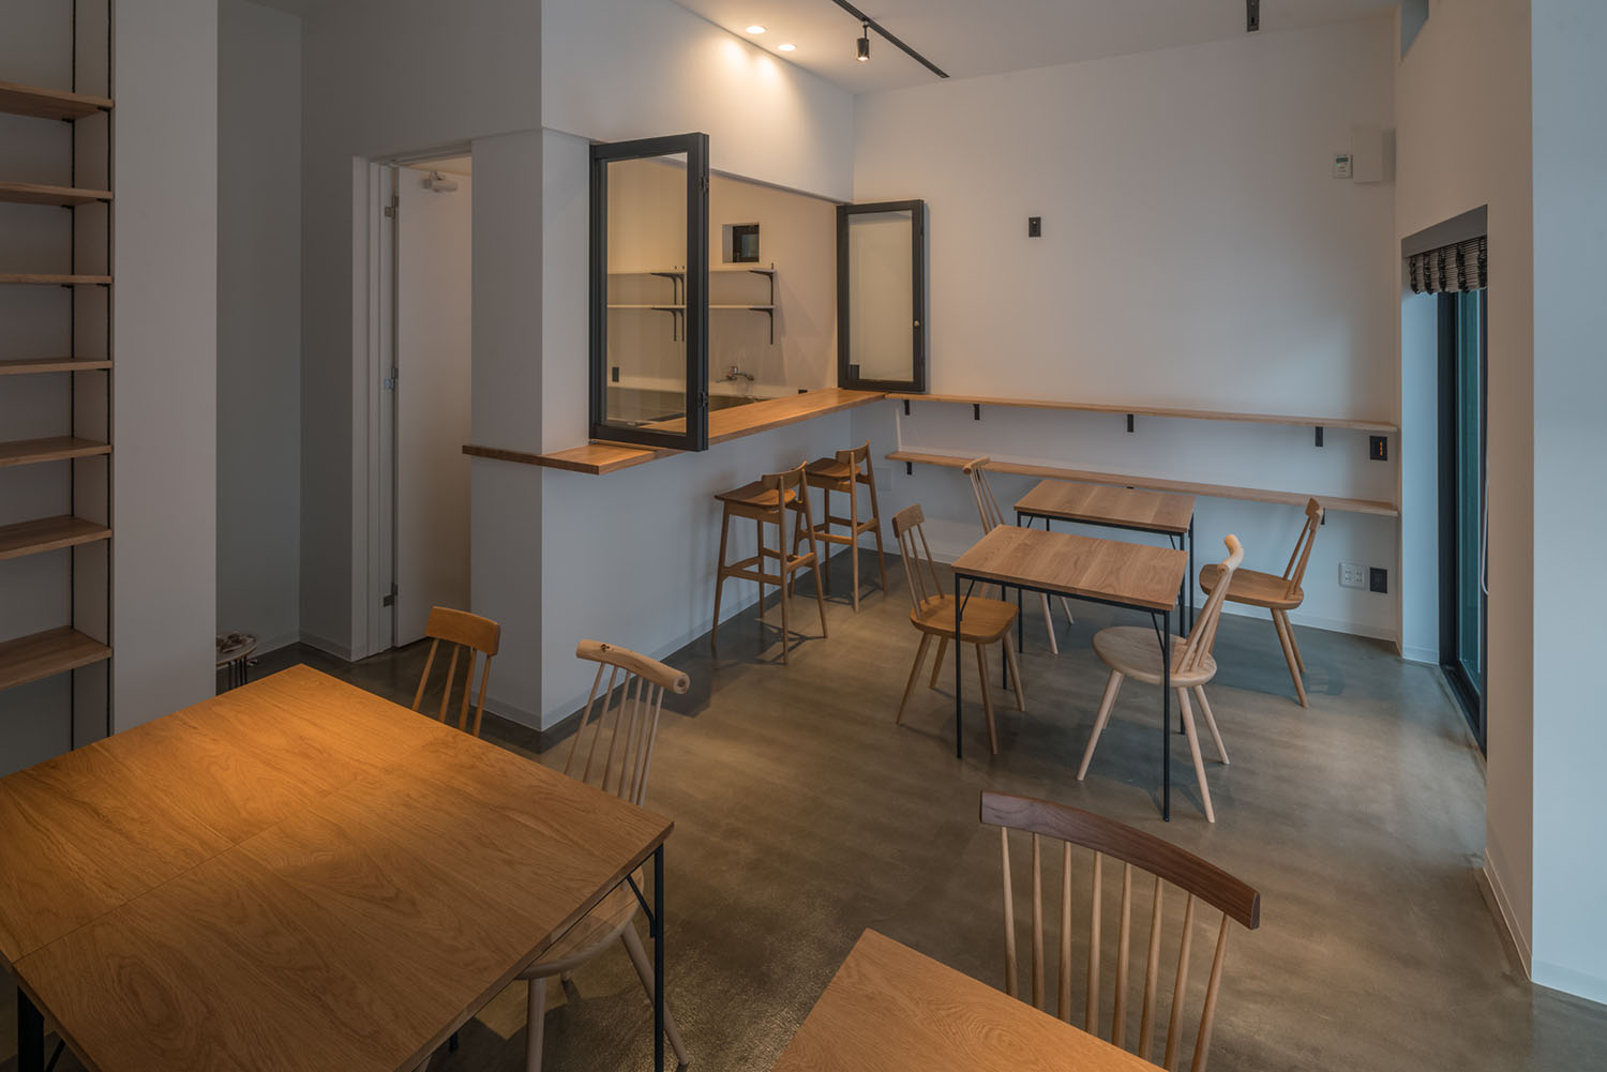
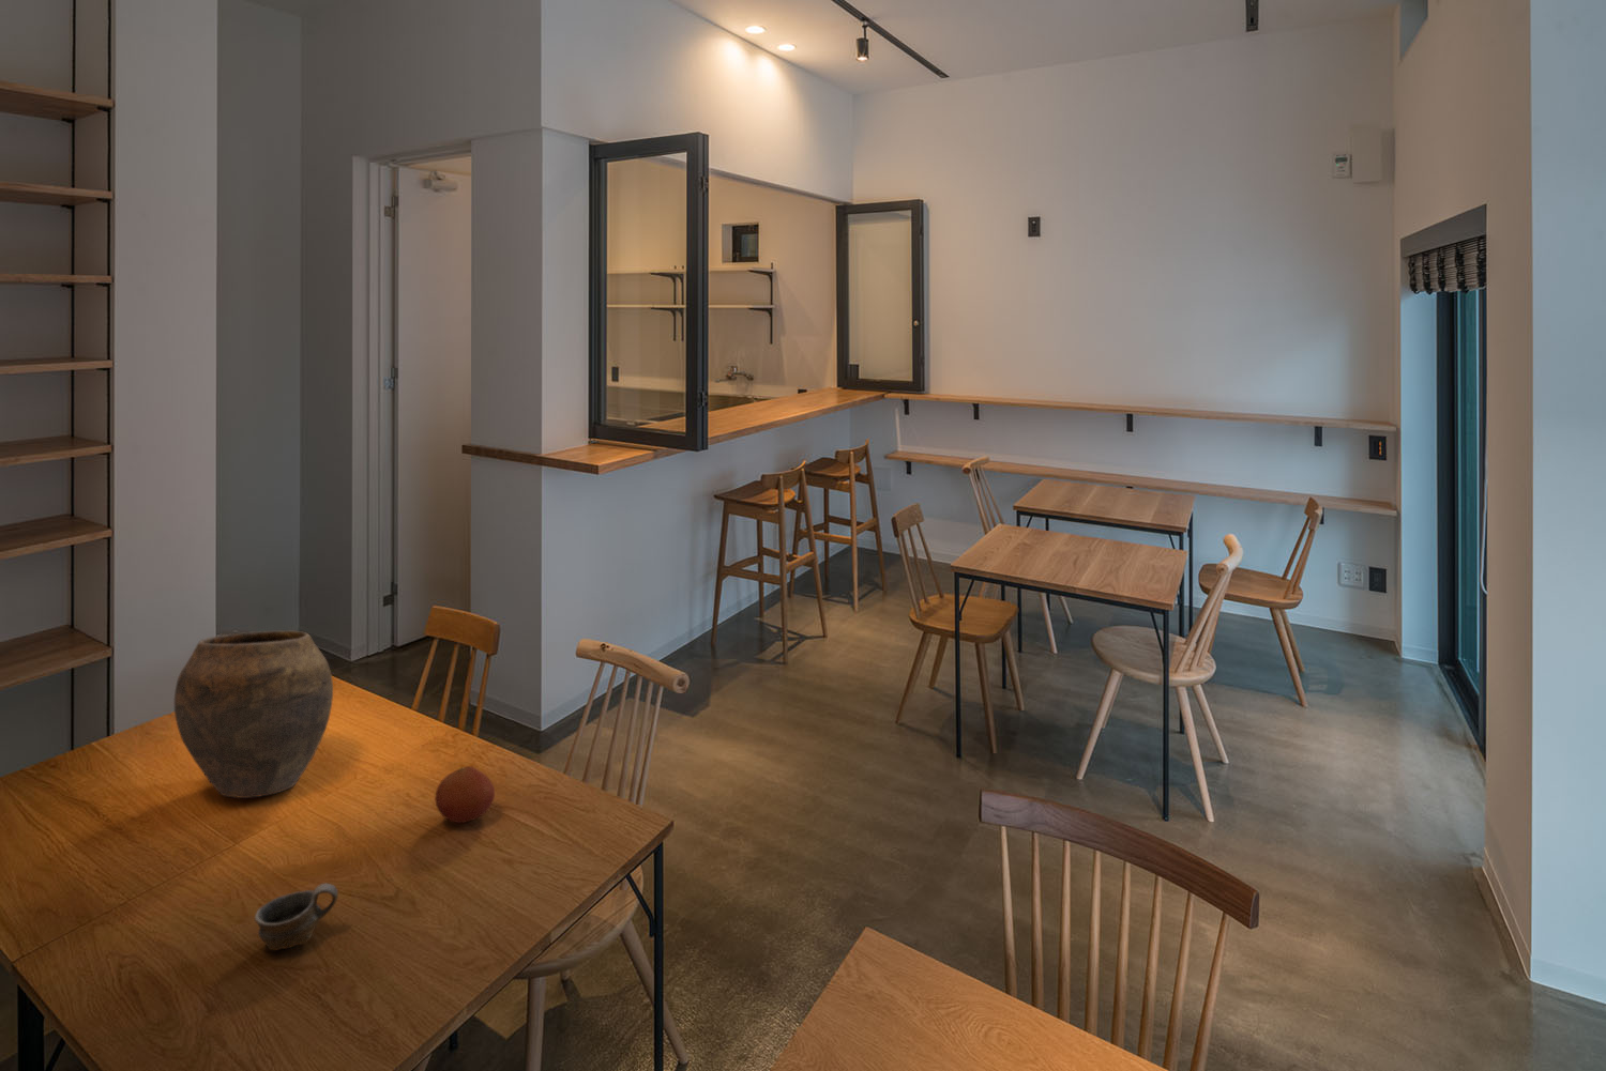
+ vase (257, 712)
+ fruit (465, 794)
+ cup (292, 917)
